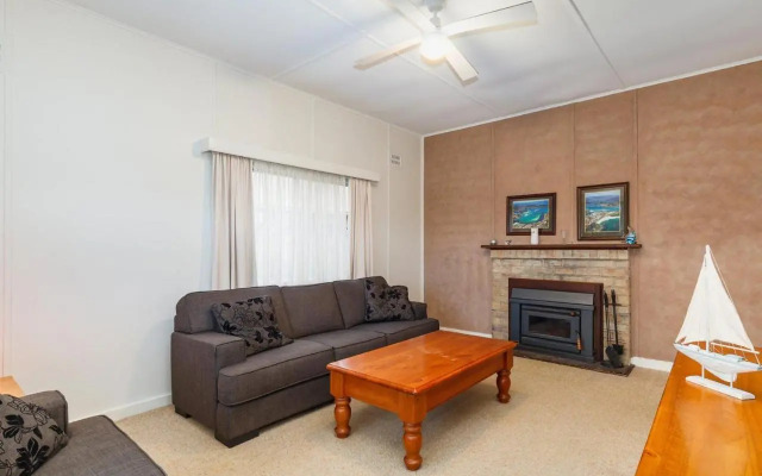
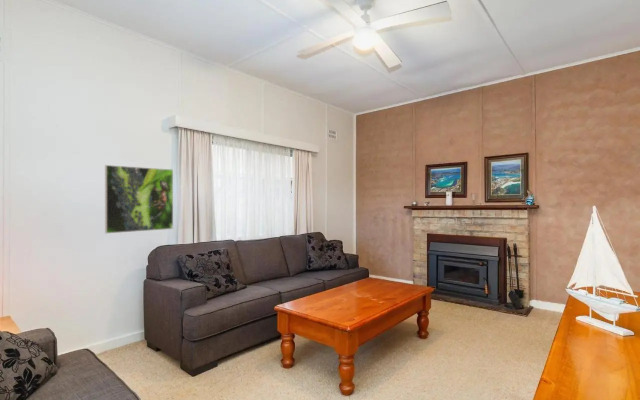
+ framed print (141, 199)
